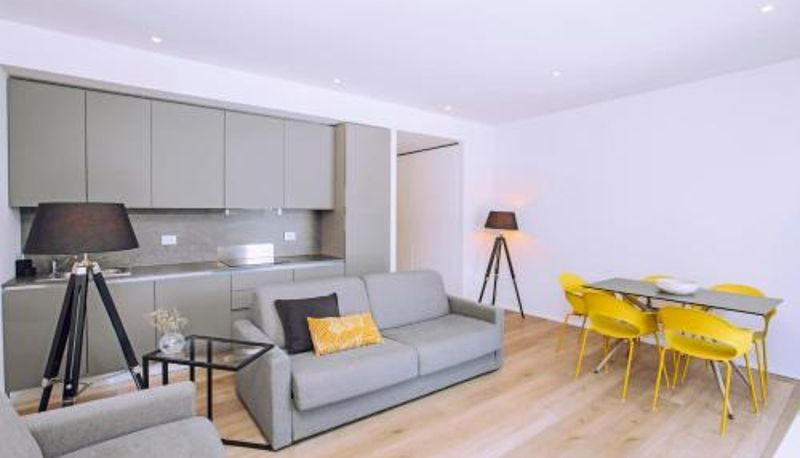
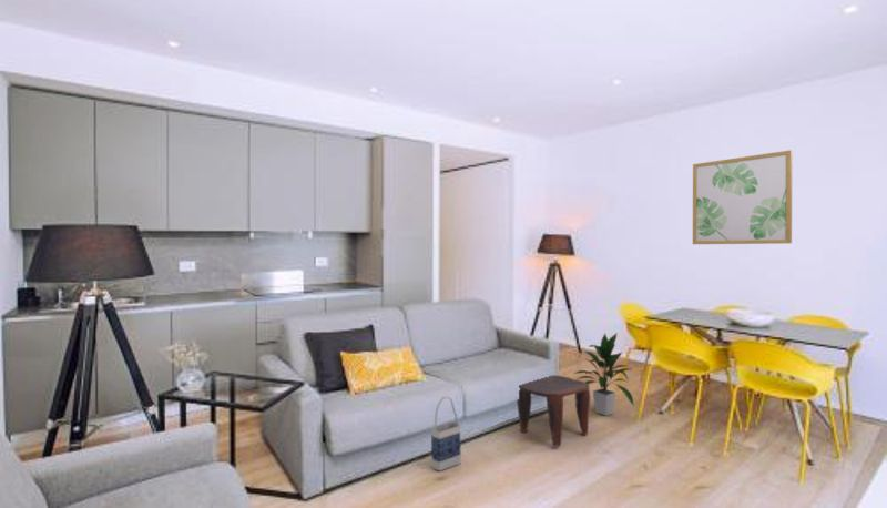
+ wall art (738, 201)
+ bag (446, 430)
+ stool (552, 407)
+ indoor plant (605, 374)
